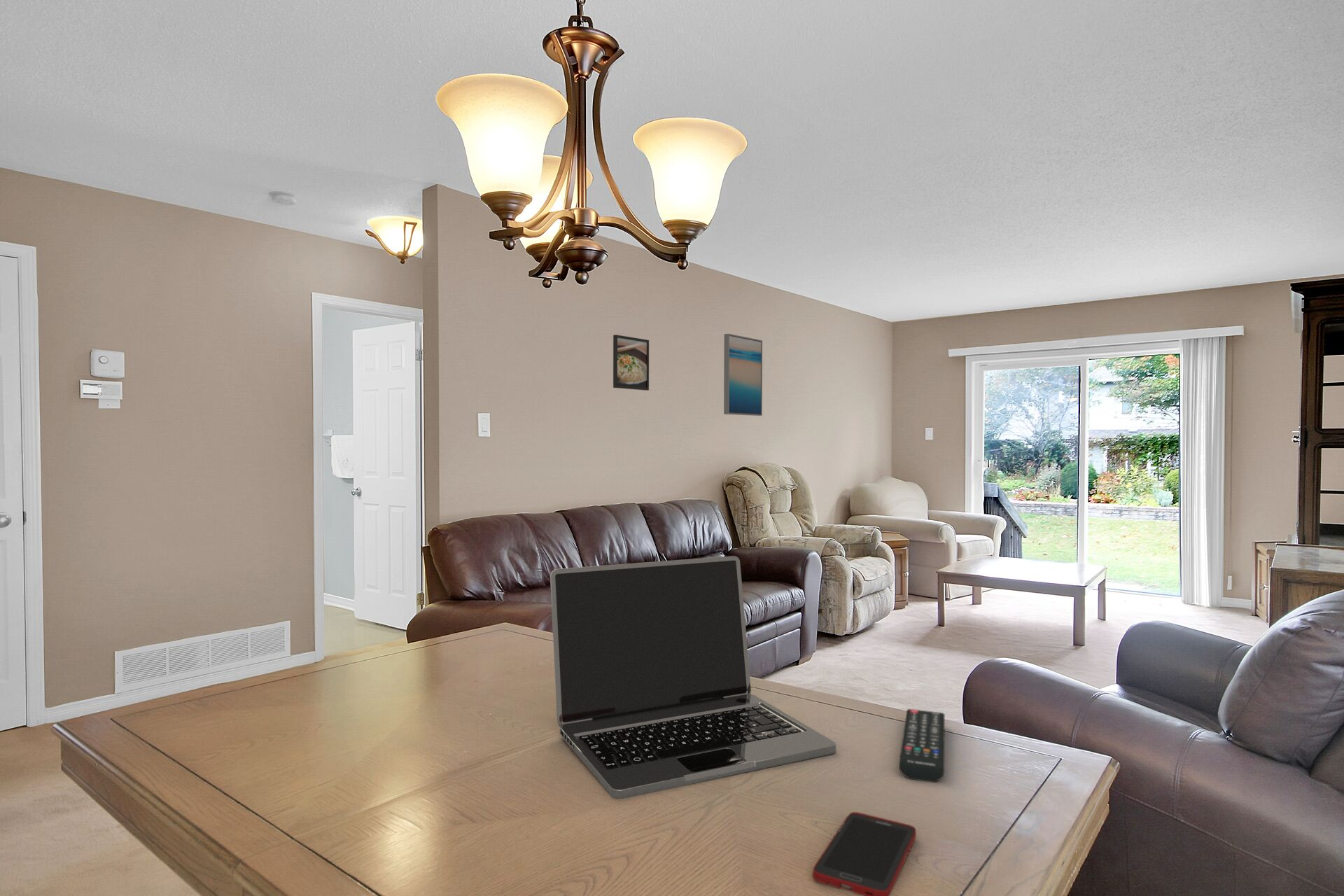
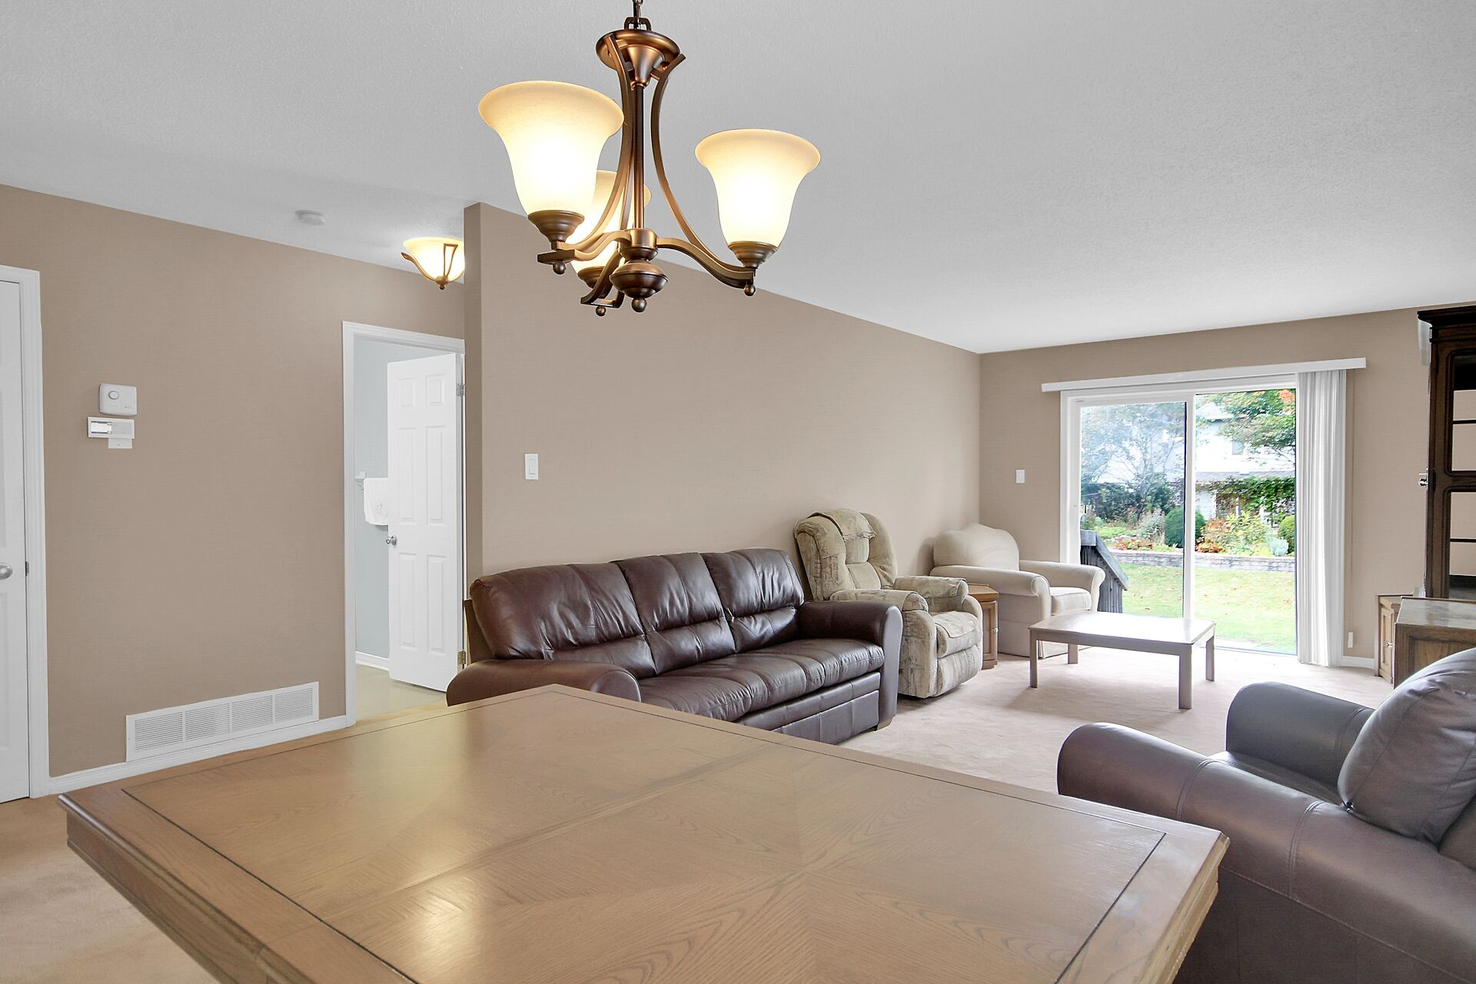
- wall art (743, 376)
- cell phone (867, 852)
- remote control (923, 741)
- laptop (687, 657)
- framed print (631, 363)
